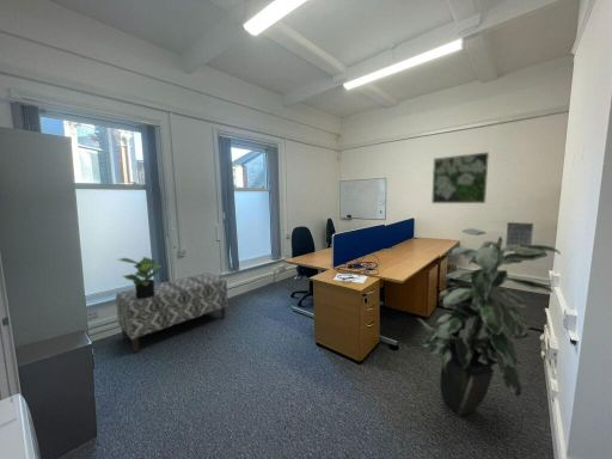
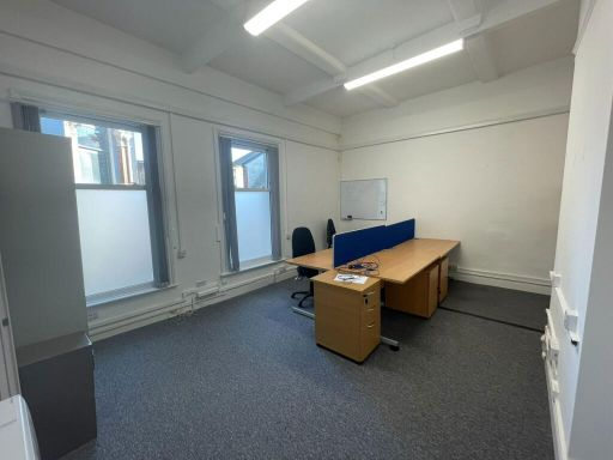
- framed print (458, 179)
- potted plant (141, 275)
- bench (176, 306)
- calendar (519, 233)
- indoor plant (477, 324)
